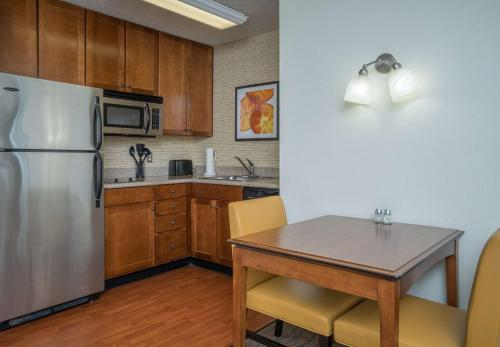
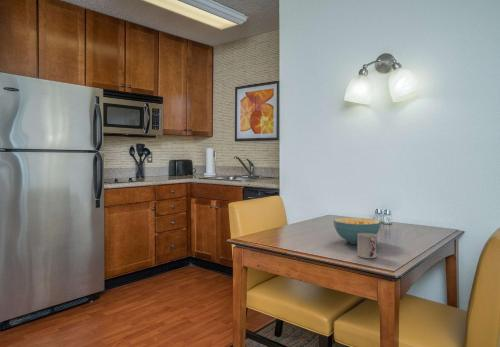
+ cup (368, 246)
+ cereal bowl (356, 231)
